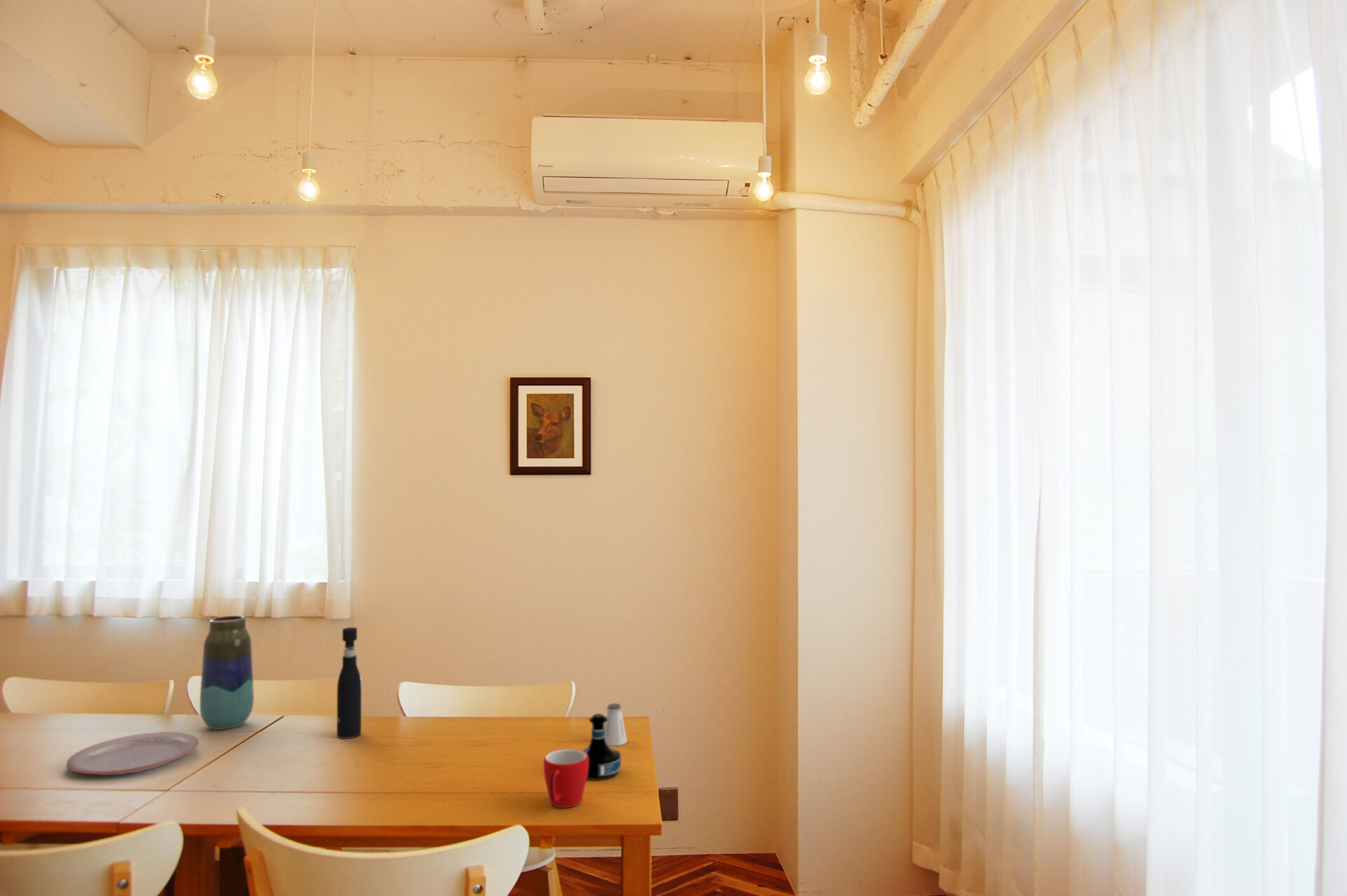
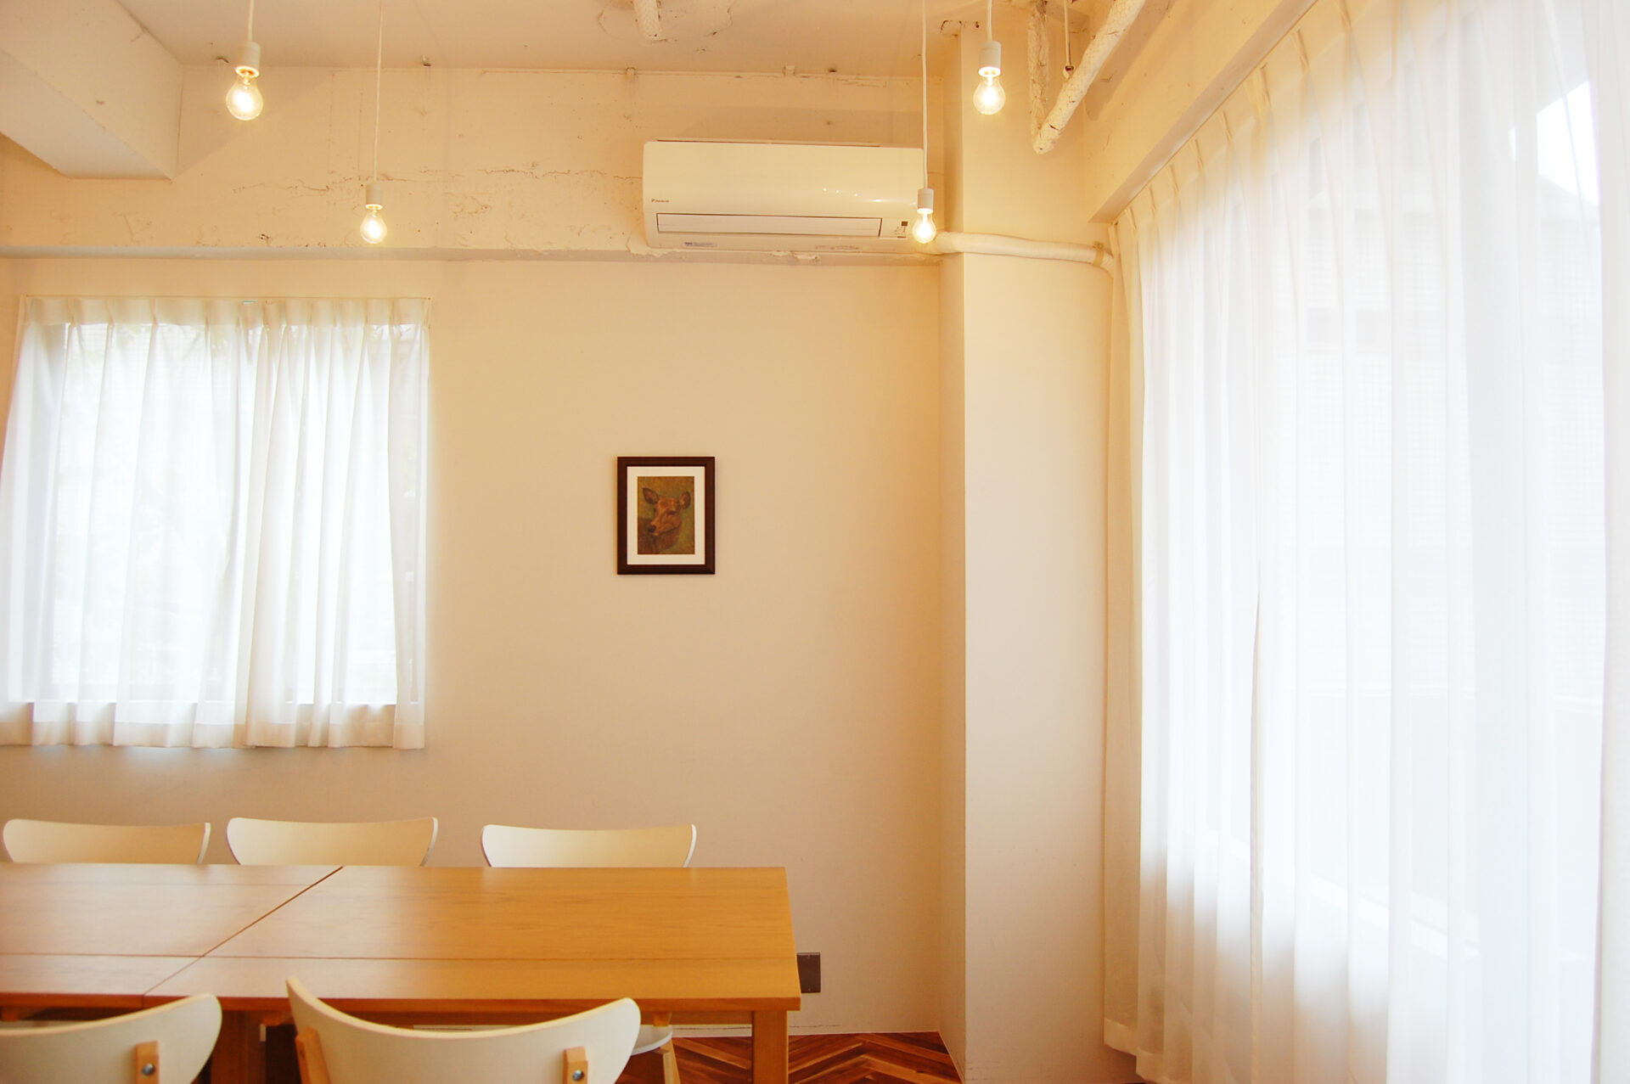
- mug (563, 782)
- saltshaker (614, 723)
- vase (227, 671)
- pepper grinder (349, 681)
- plate (135, 755)
- tequila bottle (598, 743)
